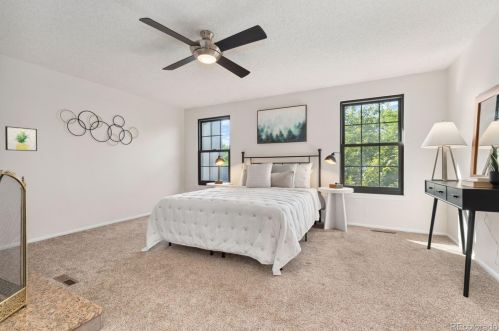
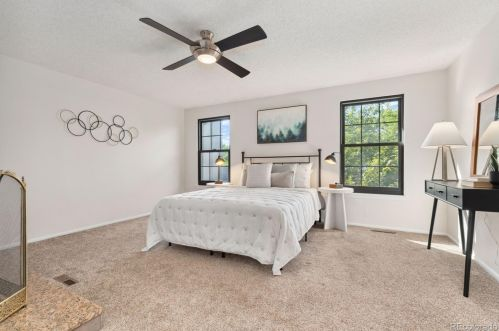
- wall art (21, 139)
